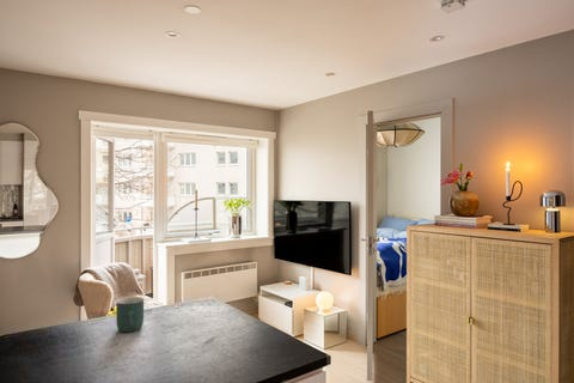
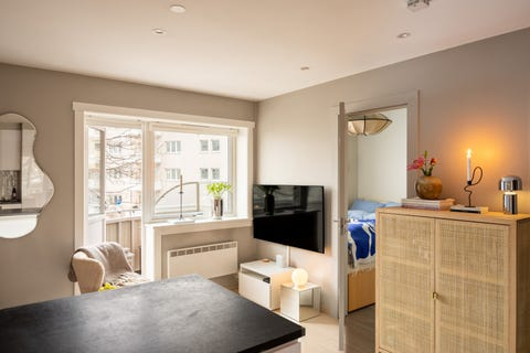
- mug (132, 315)
